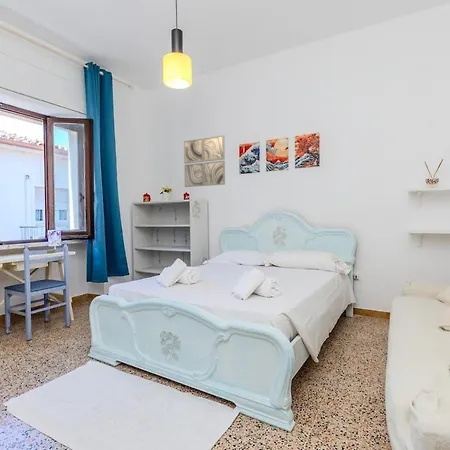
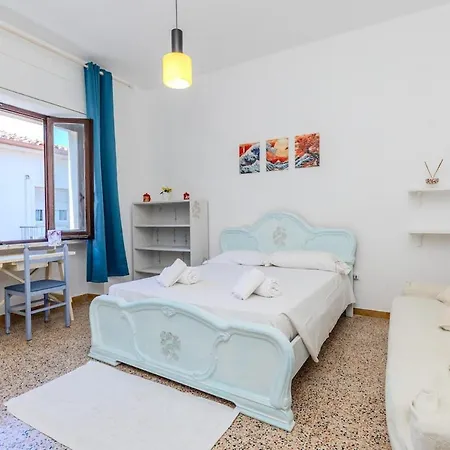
- wall art (203, 161)
